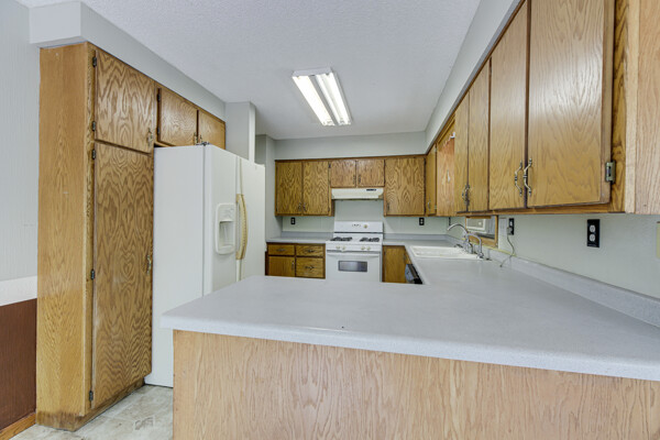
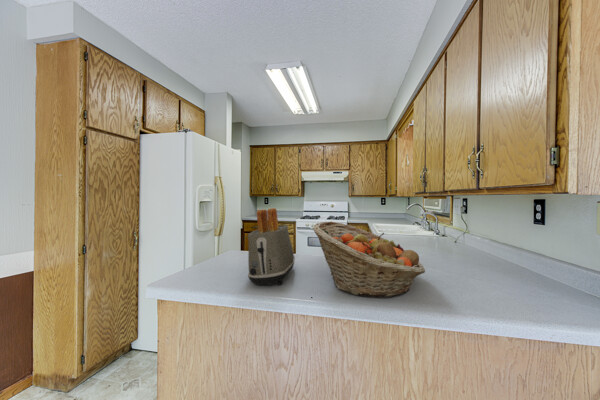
+ fruit basket (364, 252)
+ toaster (273, 241)
